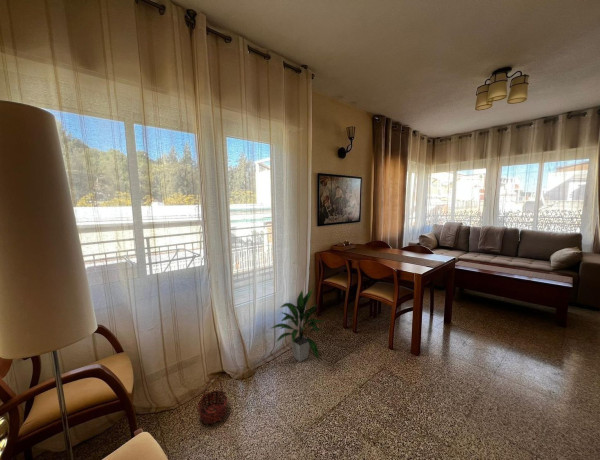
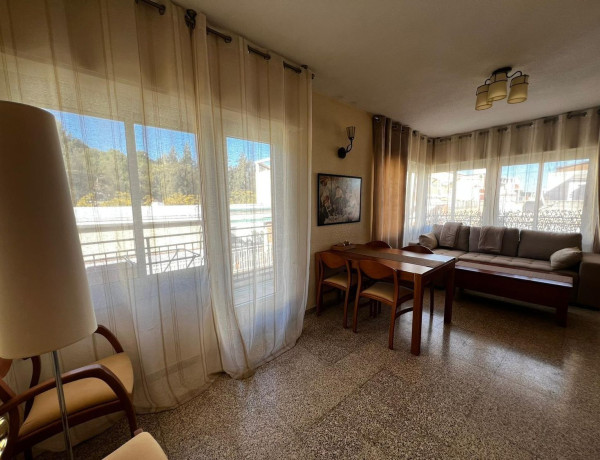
- indoor plant (300, 326)
- basket (212, 396)
